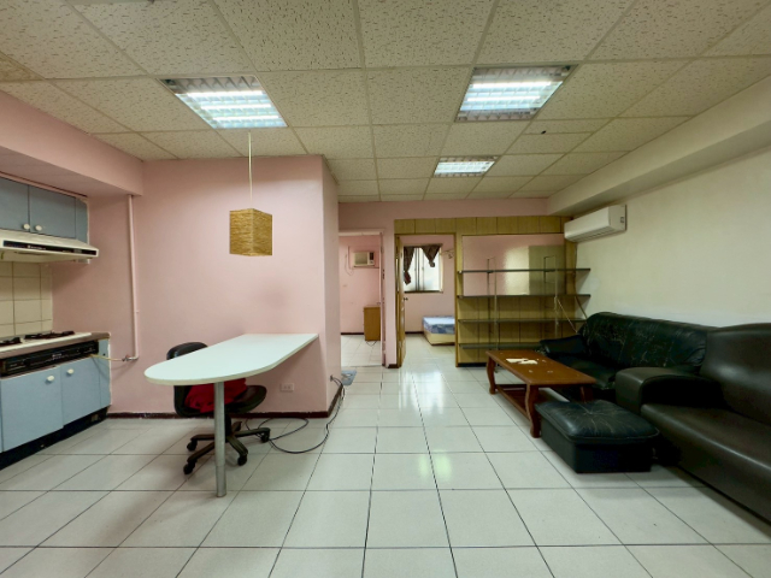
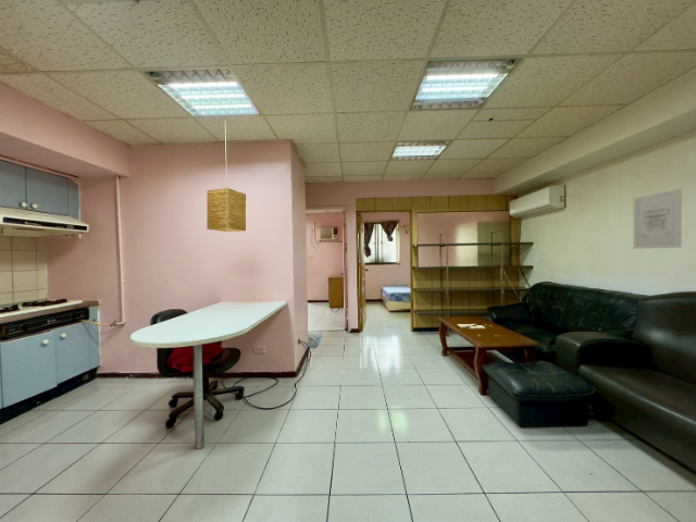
+ wall art (655, 221)
